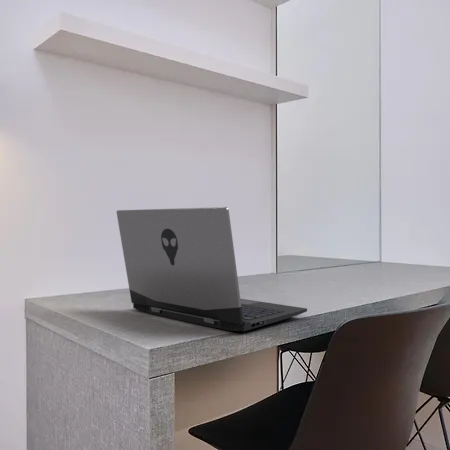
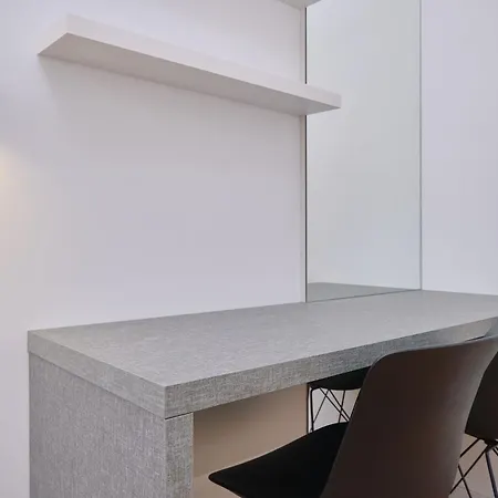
- laptop (210, 262)
